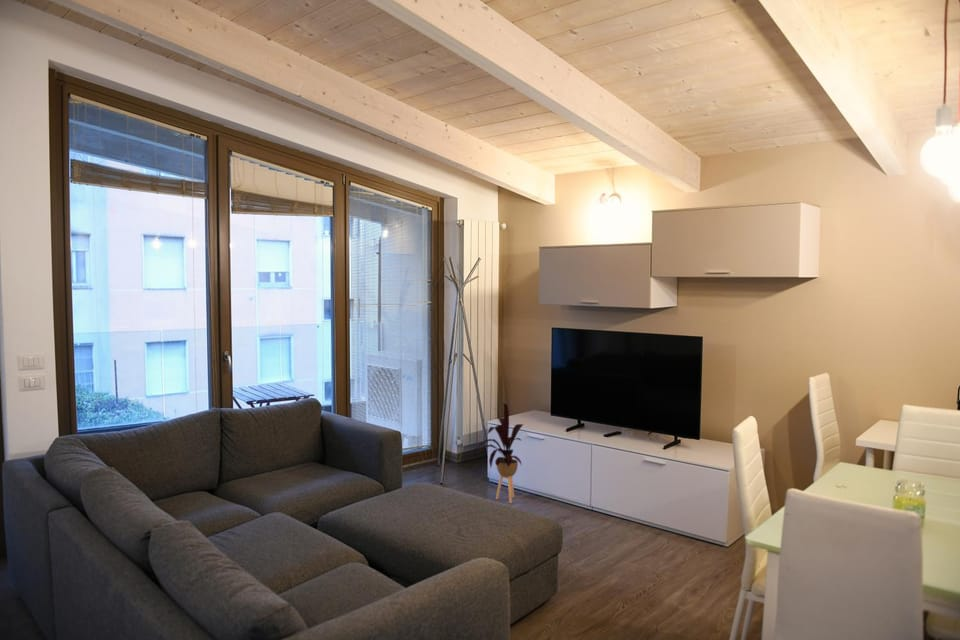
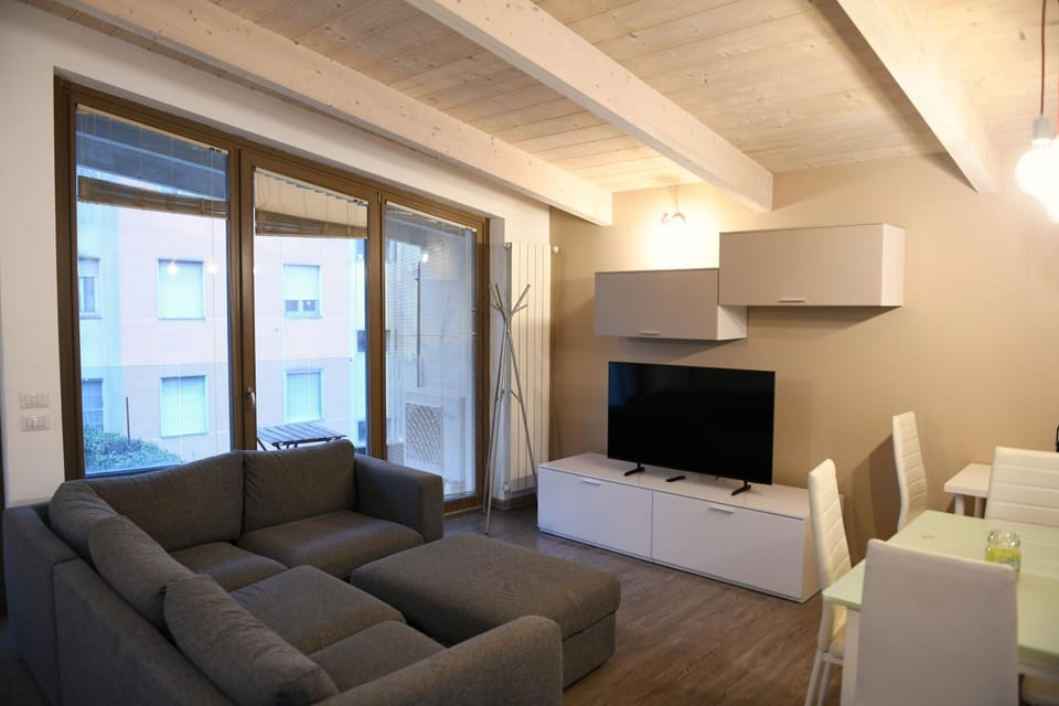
- house plant (501, 450)
